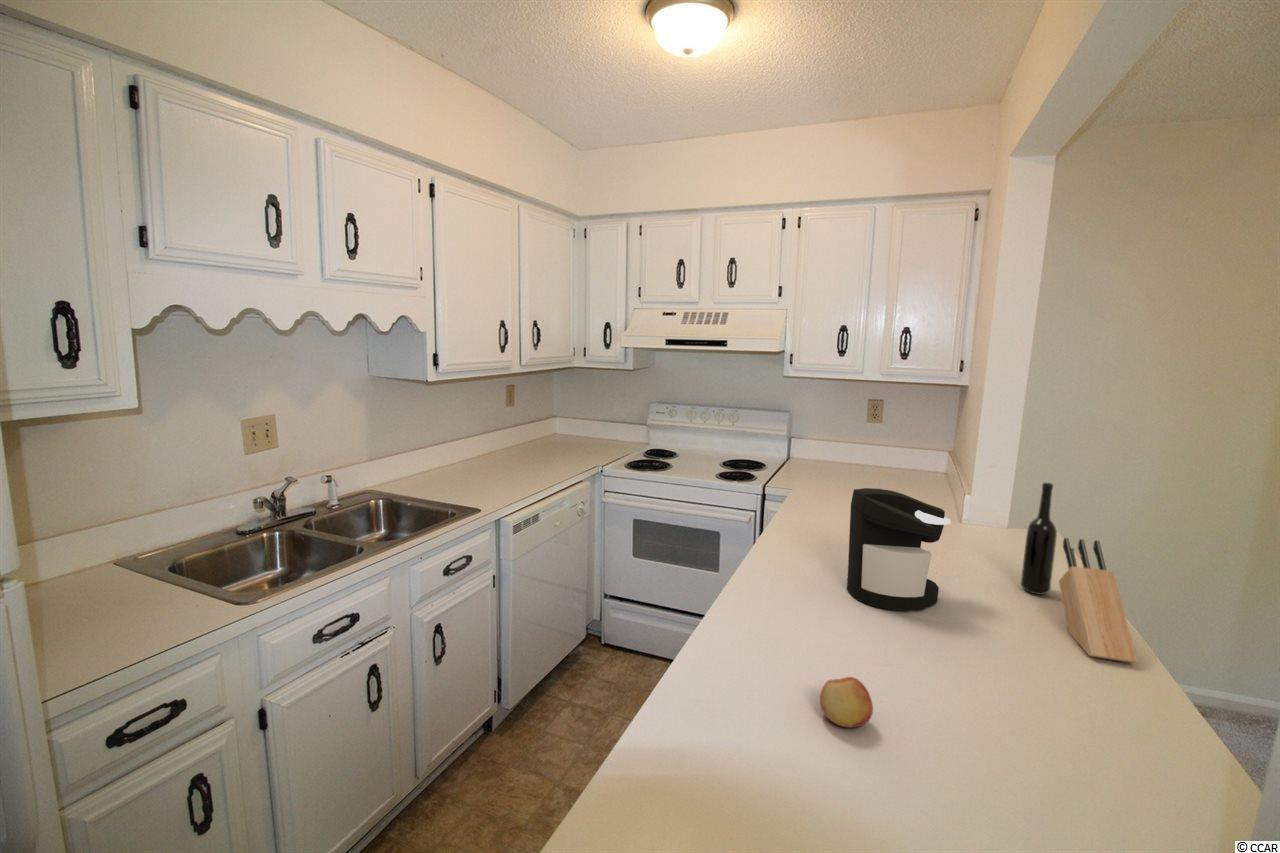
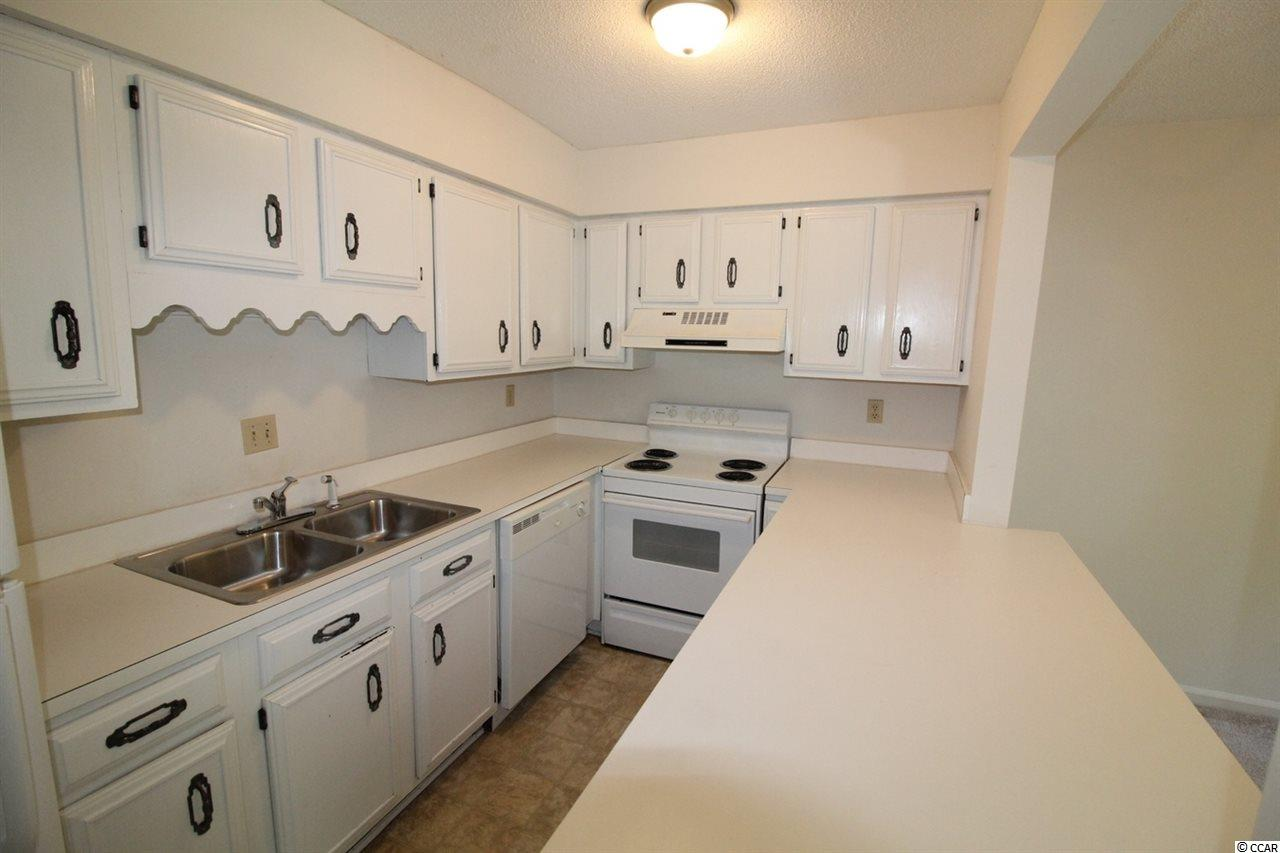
- knife block (1094, 593)
- bottle (1041, 538)
- coffee maker (898, 543)
- apple (846, 699)
